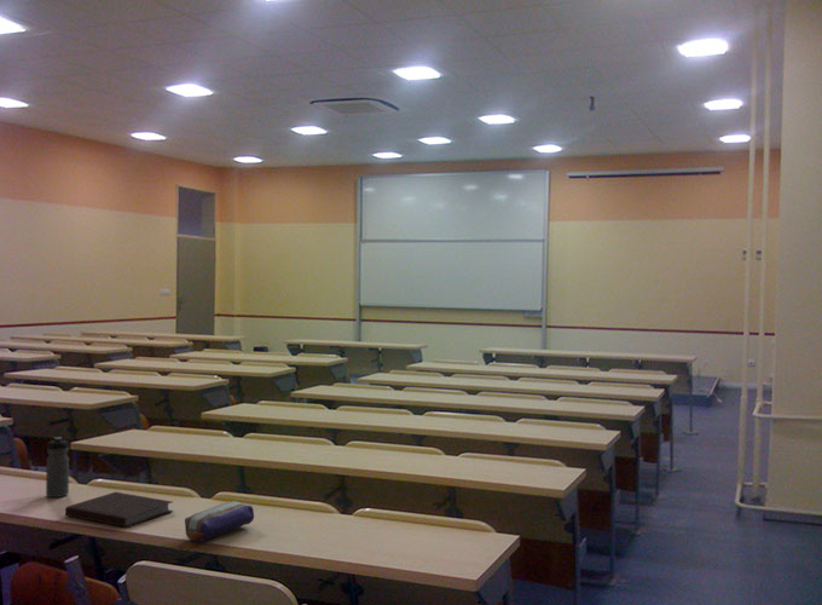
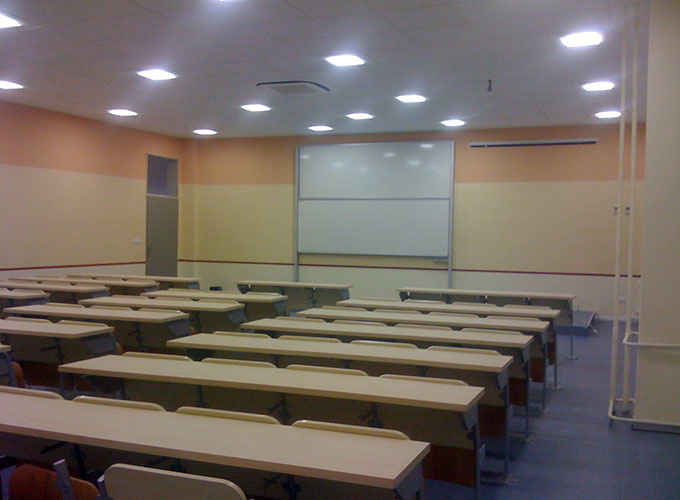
- notebook (120, 508)
- water bottle (57, 466)
- pencil case (220, 519)
